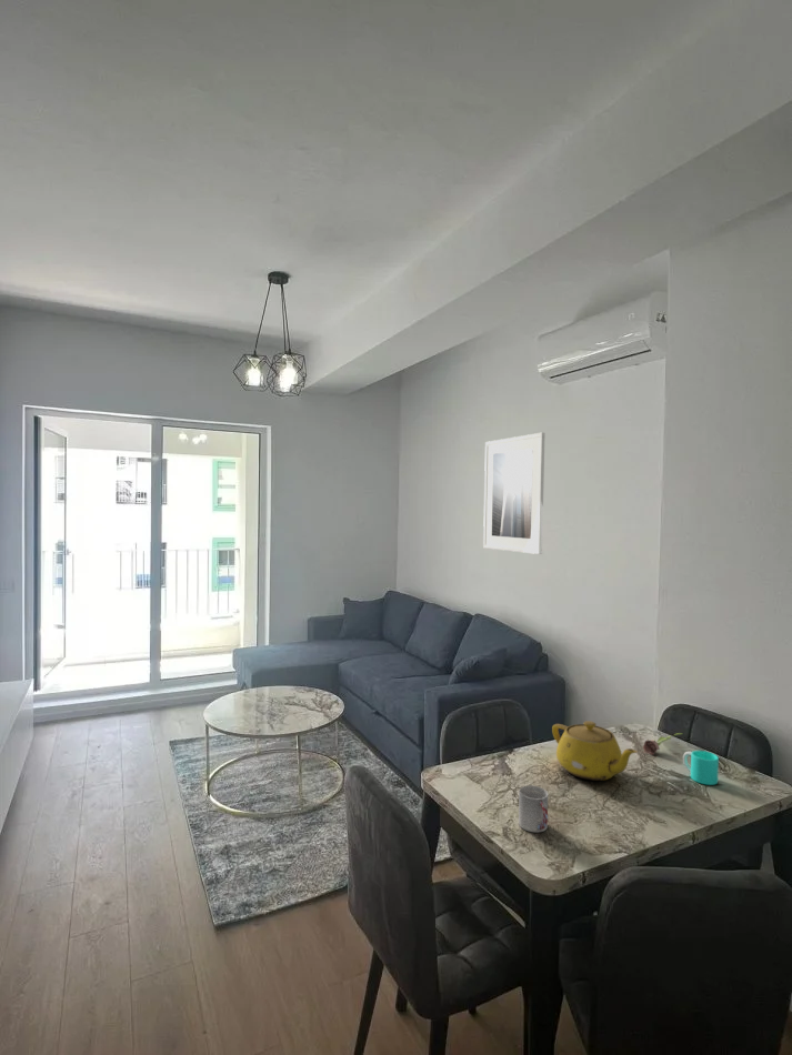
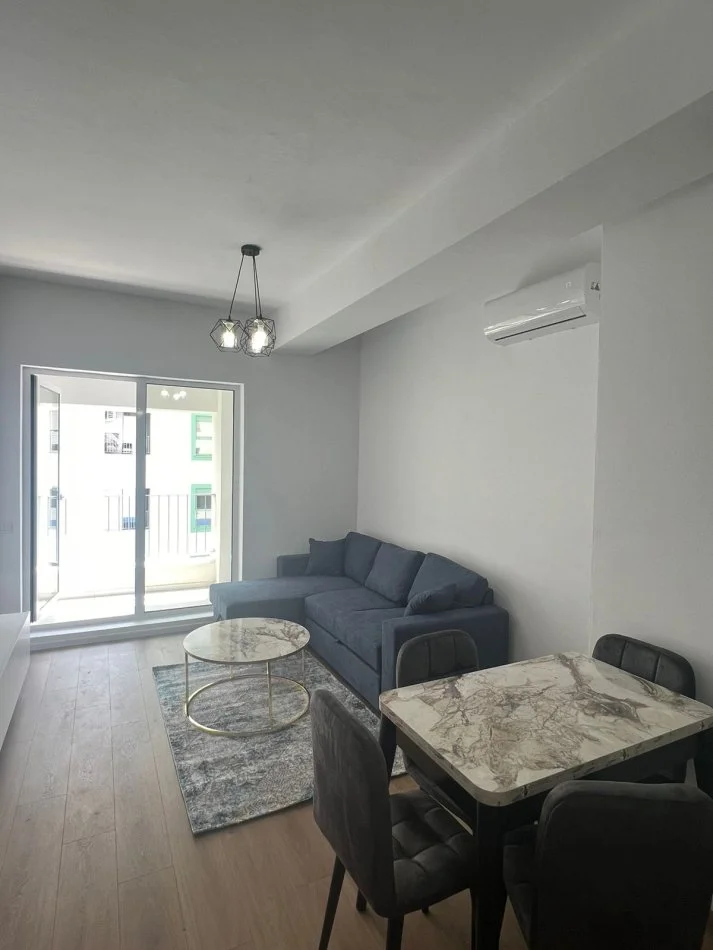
- cup (699, 765)
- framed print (511, 494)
- flower (665, 740)
- teapot (592, 747)
- cup (535, 811)
